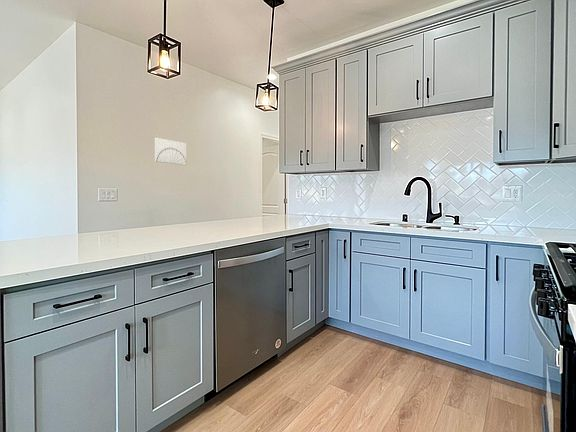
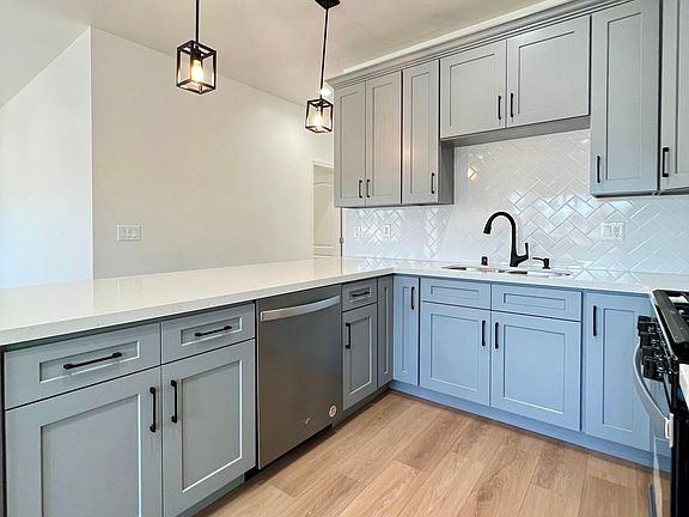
- wall art (171, 152)
